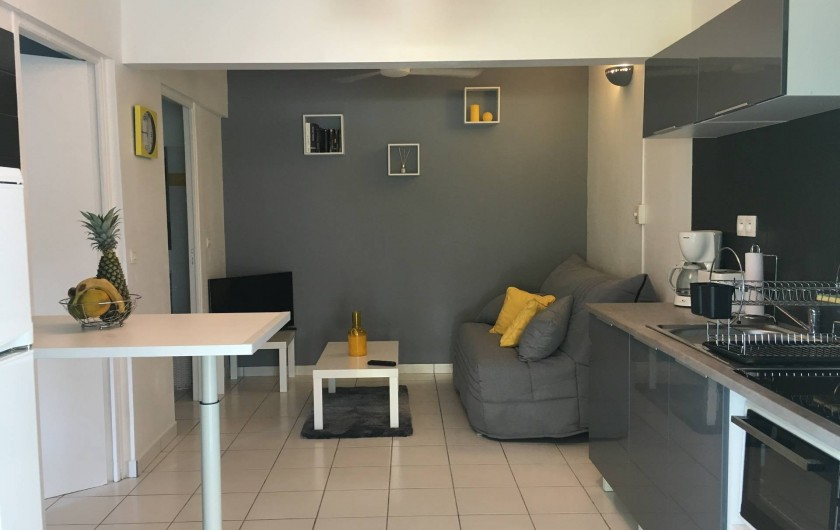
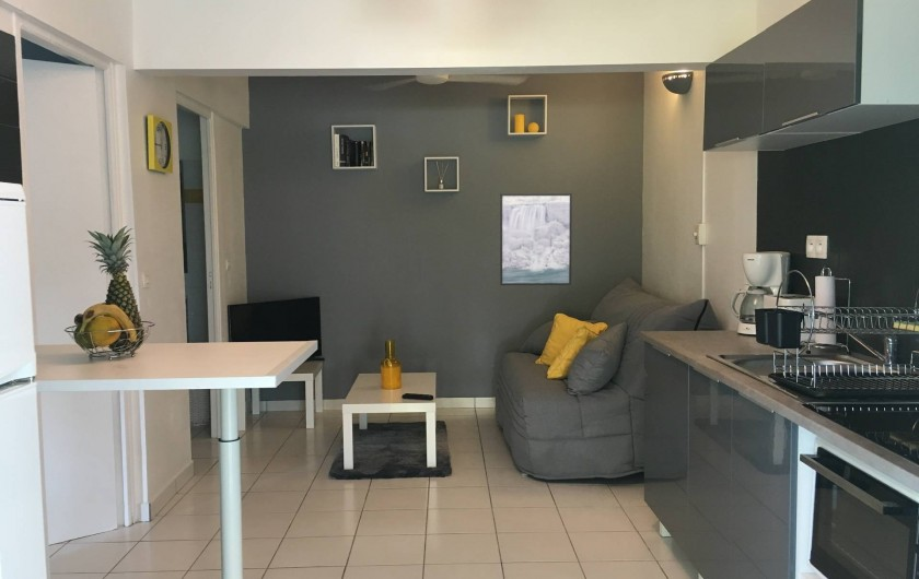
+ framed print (535, 239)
